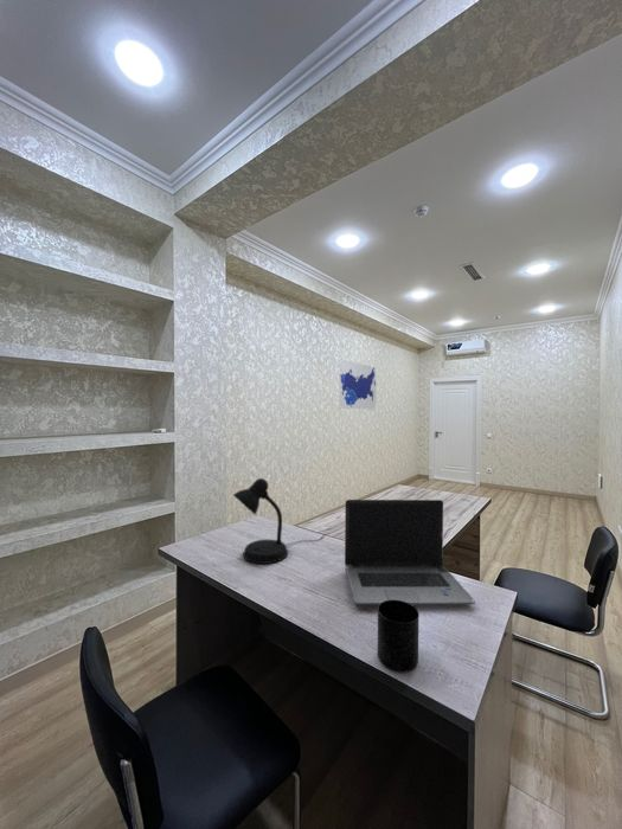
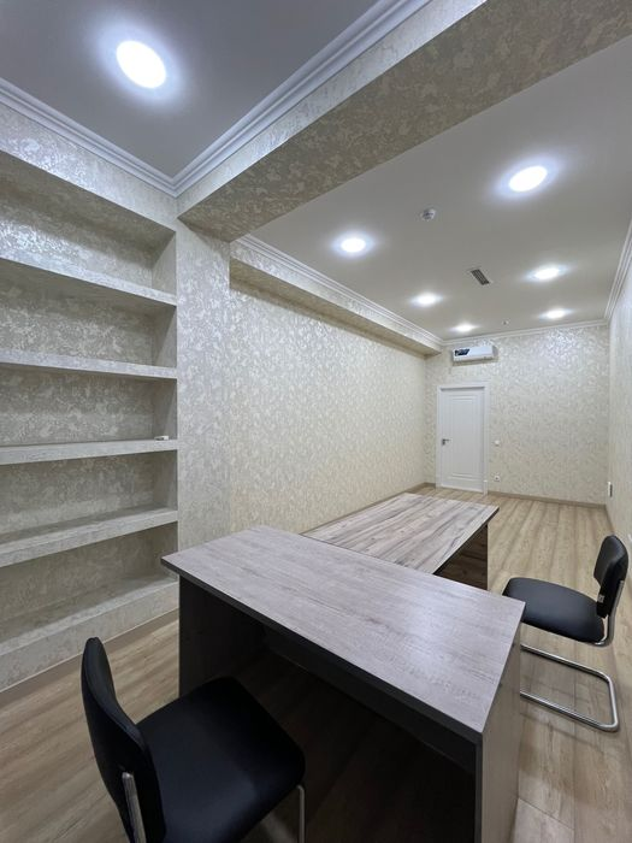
- laptop computer (403, 548)
- desk lamp (281, 514)
- map (358, 386)
- mug (400, 631)
